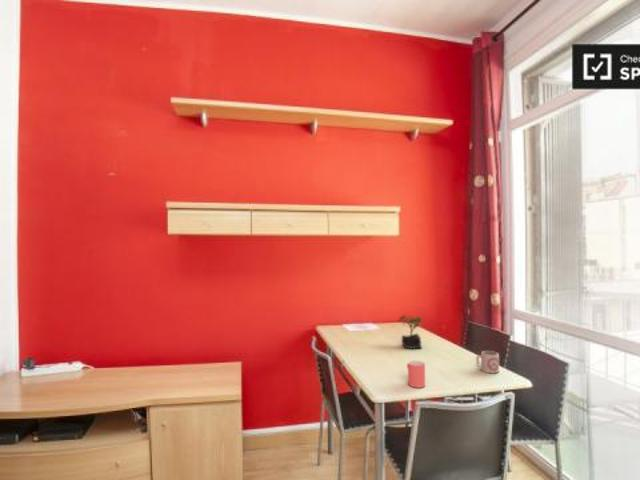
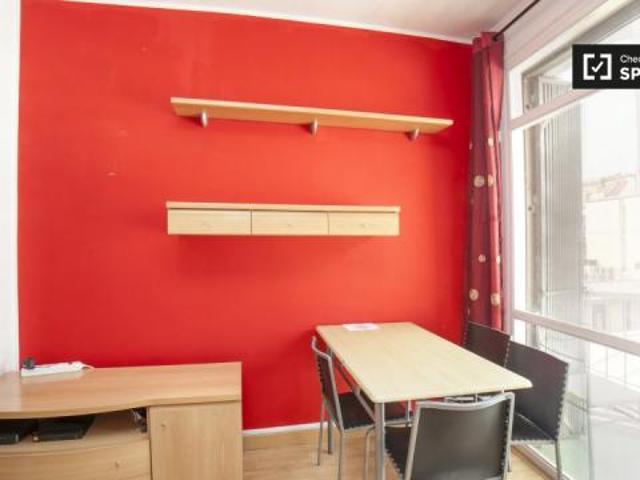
- succulent plant (412, 330)
- cup (487, 362)
- cup (414, 372)
